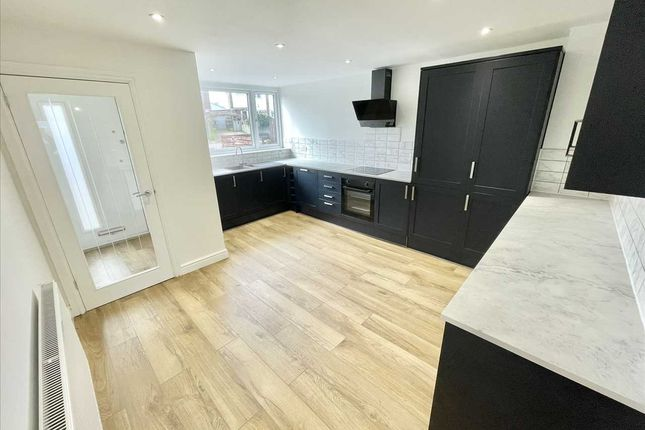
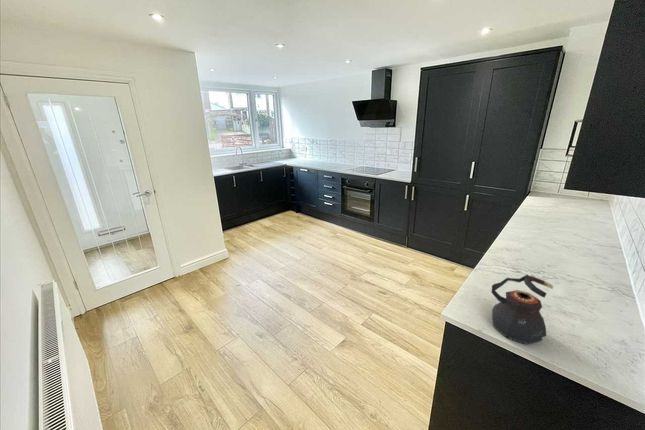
+ teapot (519, 303)
